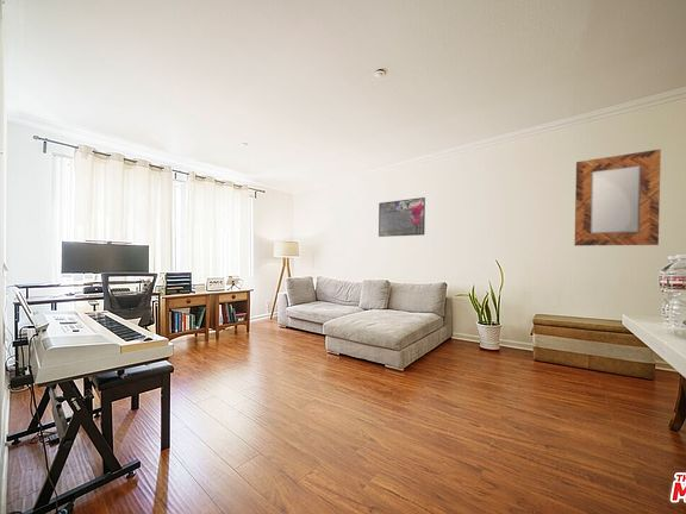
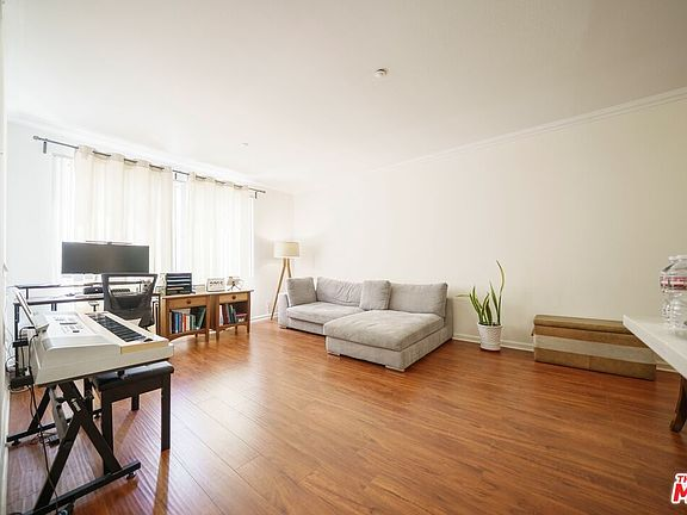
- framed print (400, 218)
- home mirror (613, 200)
